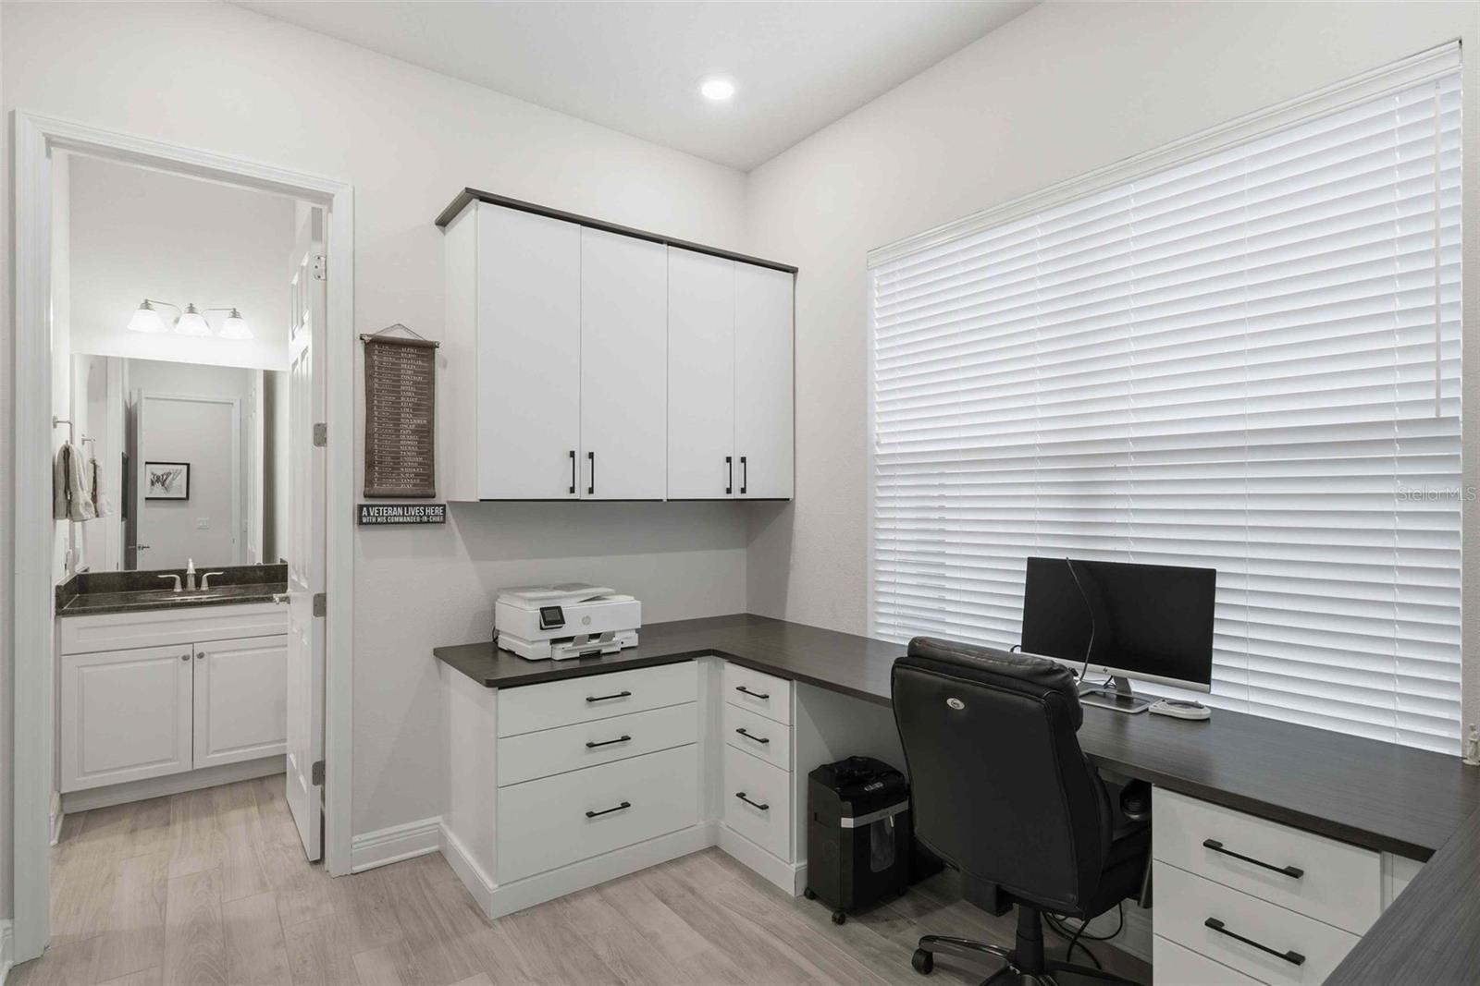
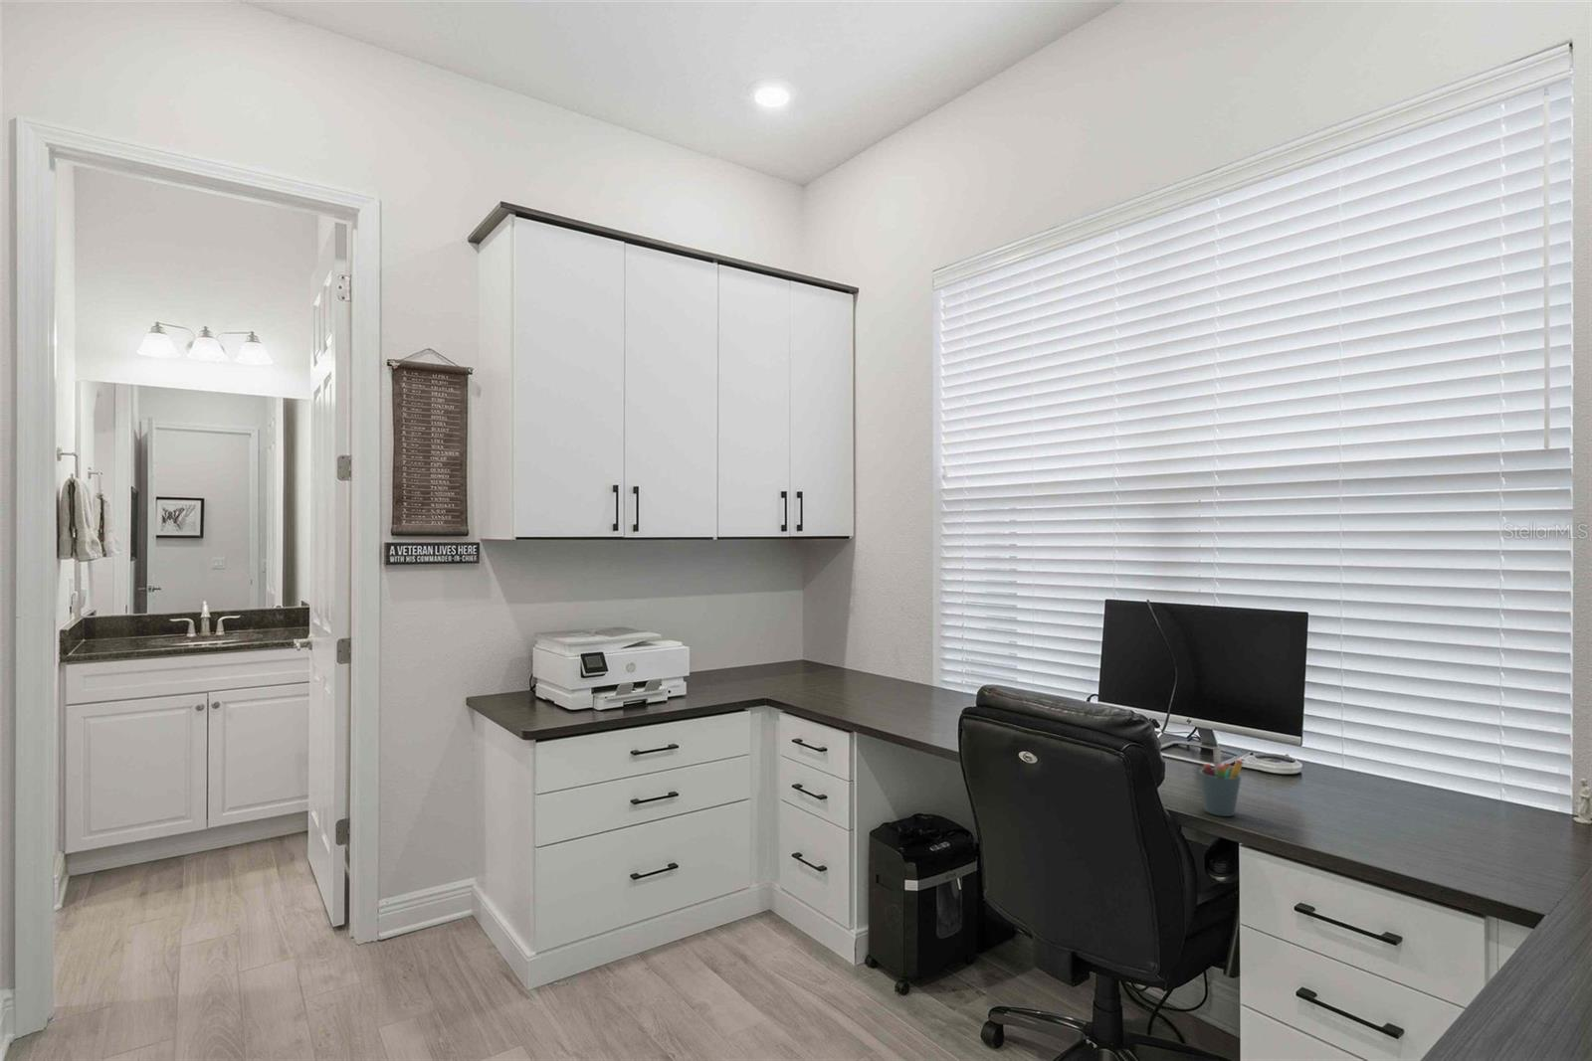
+ pen holder (1220, 782)
